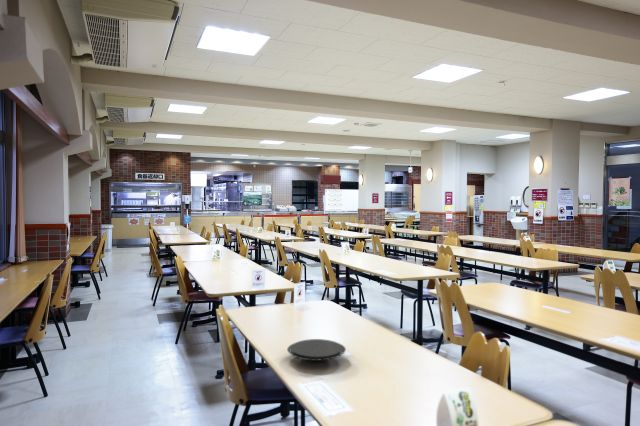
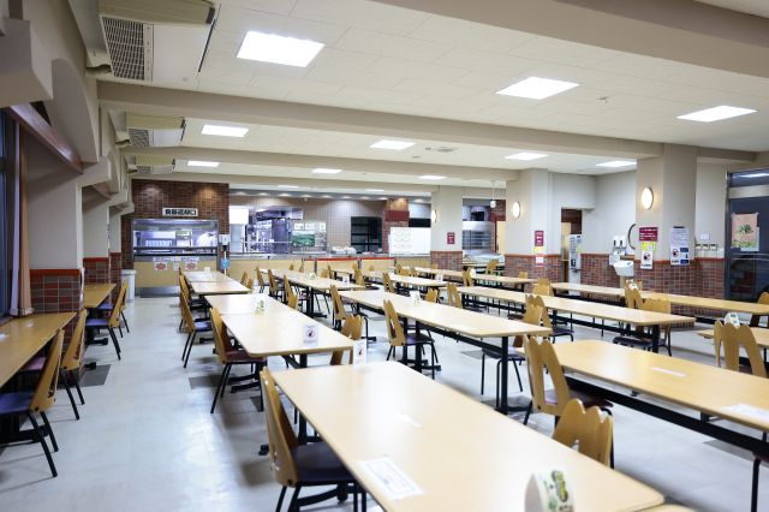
- plate (316, 352)
